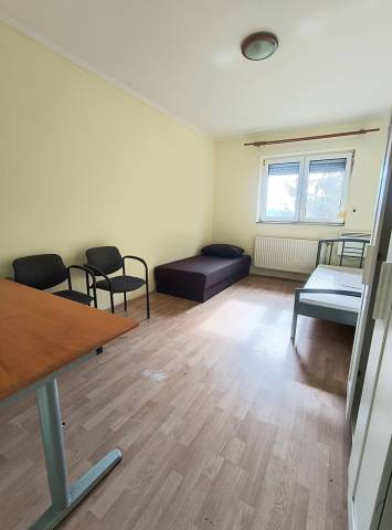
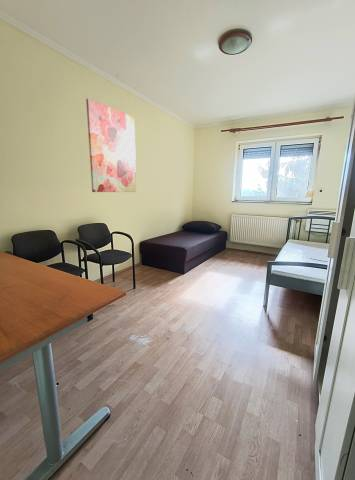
+ wall art (114, 152)
